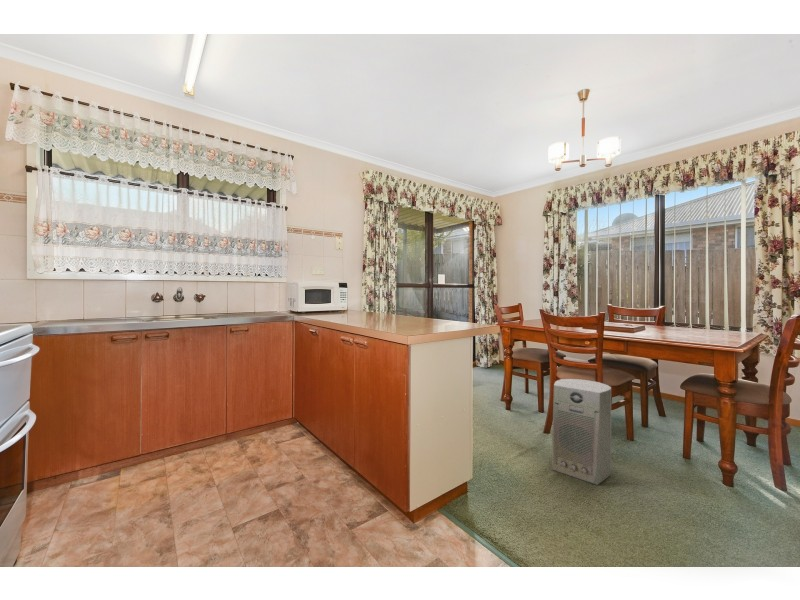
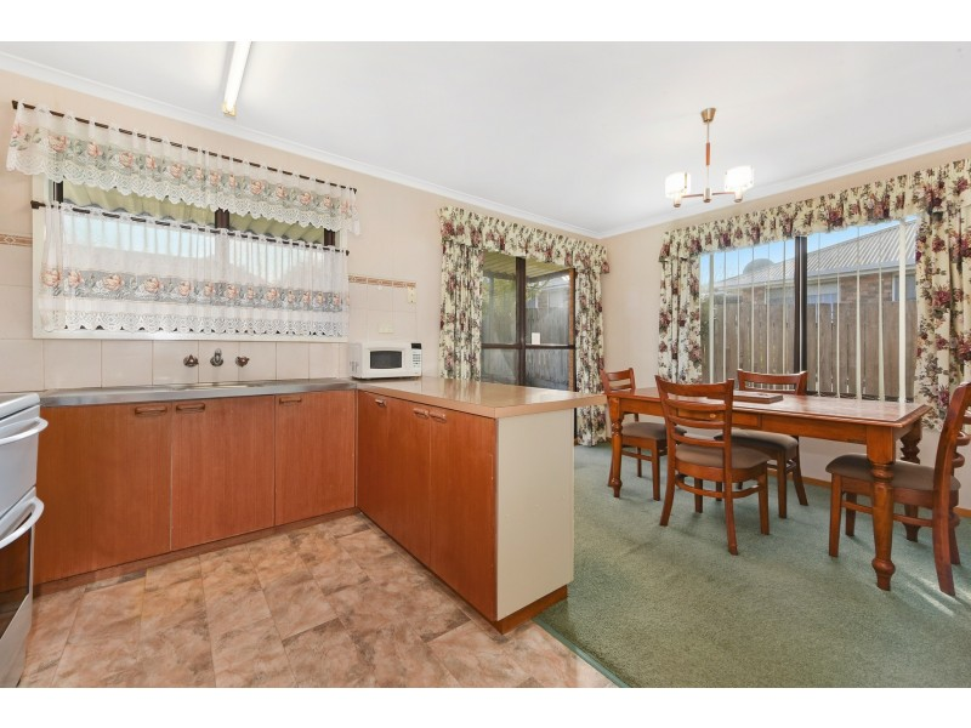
- fan (582, 425)
